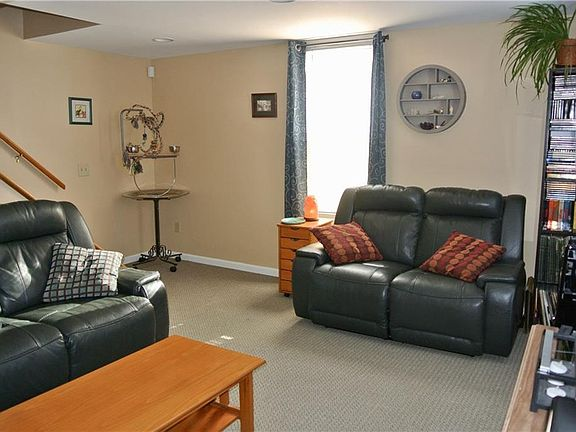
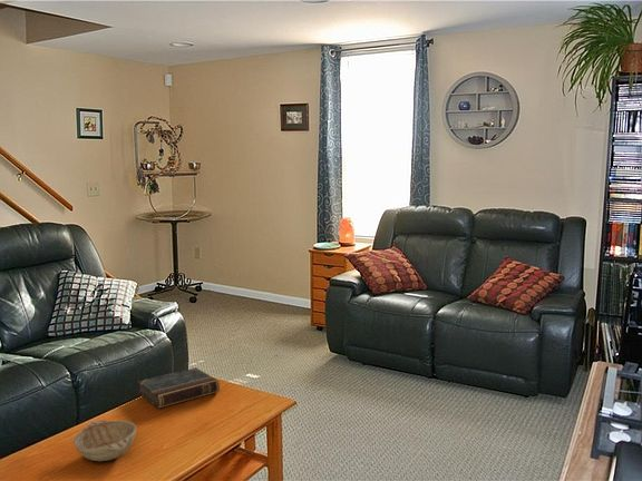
+ decorative bowl (105, 443)
+ book (178, 386)
